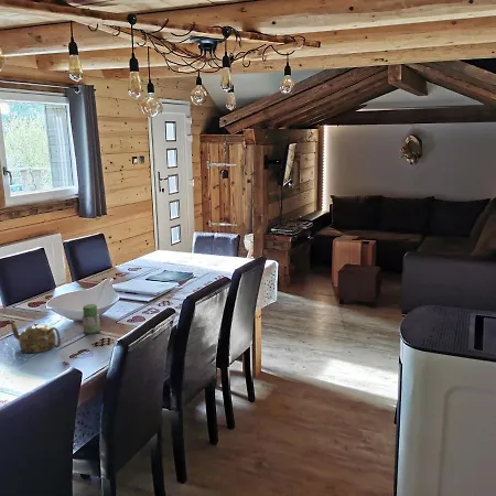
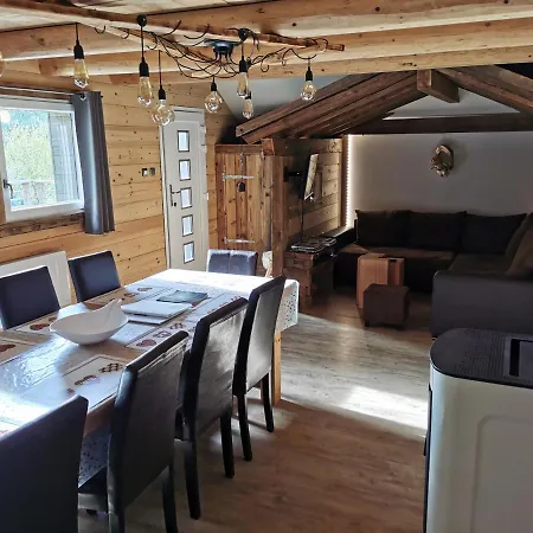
- jar (90, 319)
- teapot (34, 334)
